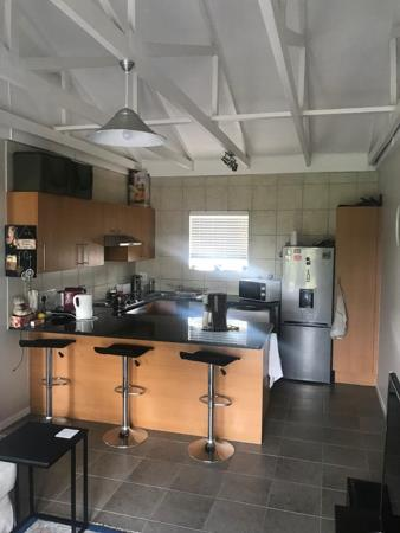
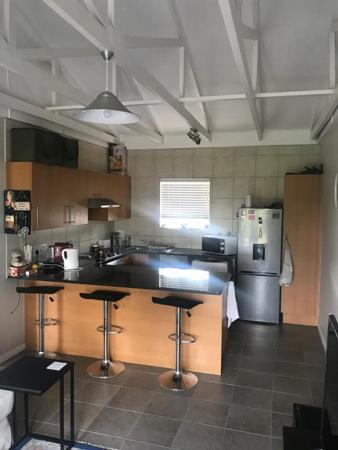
- coffee maker (218, 310)
